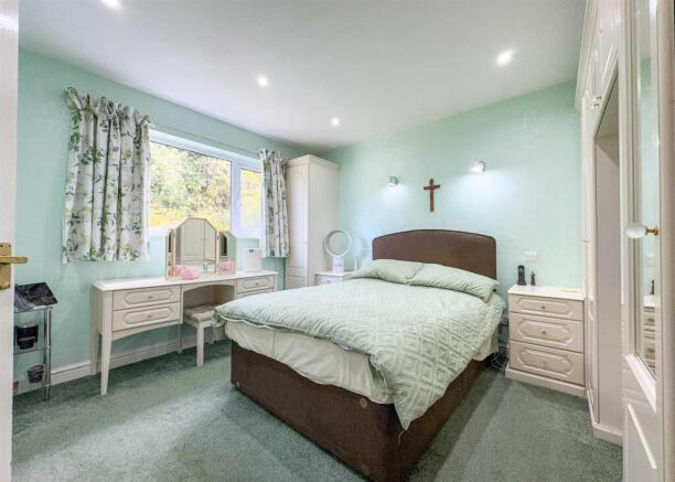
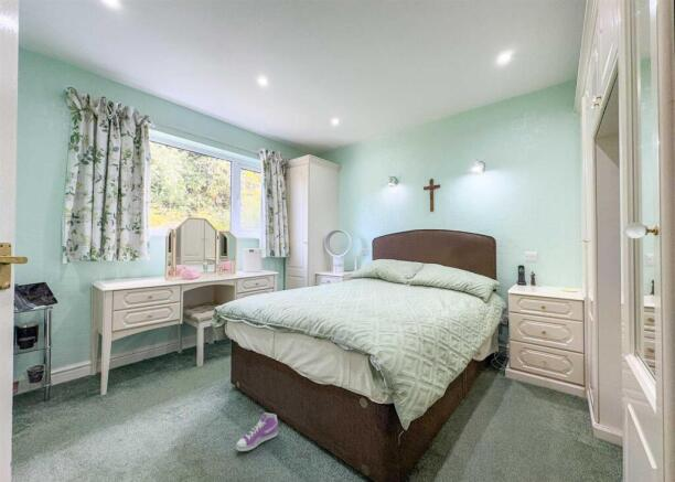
+ sneaker (257, 428)
